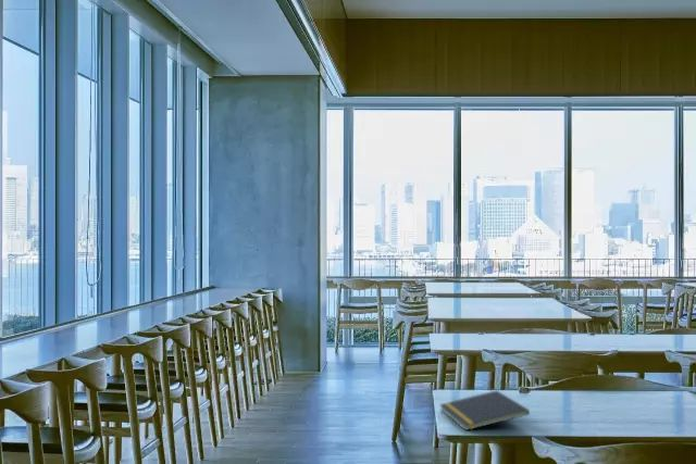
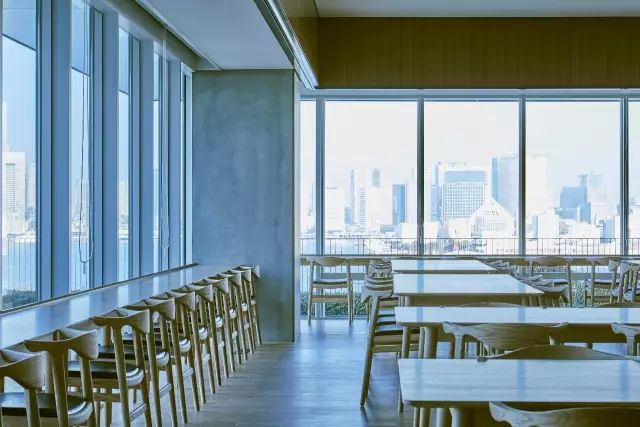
- notepad (482, 409)
